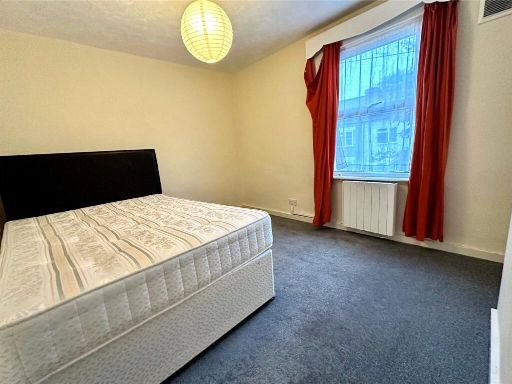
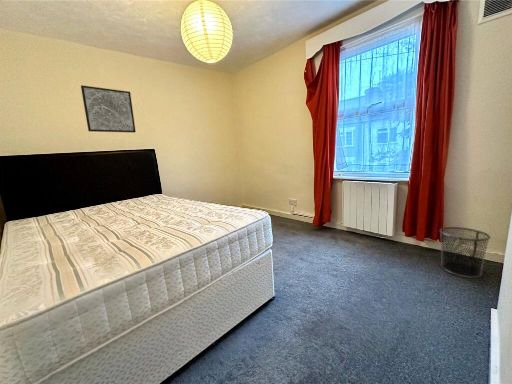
+ wall art (110, 110)
+ waste bin (461, 251)
